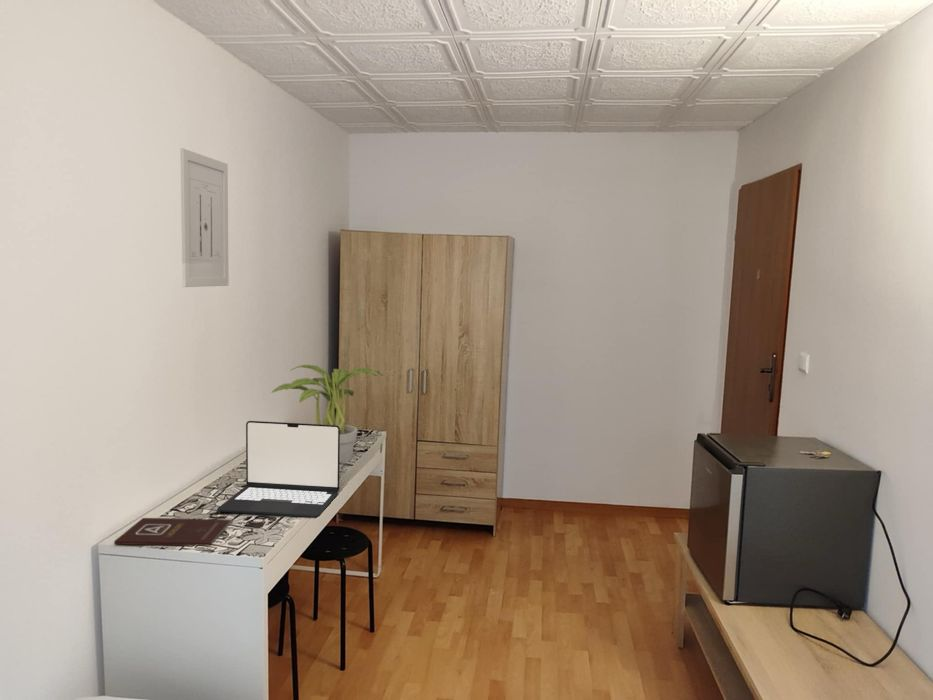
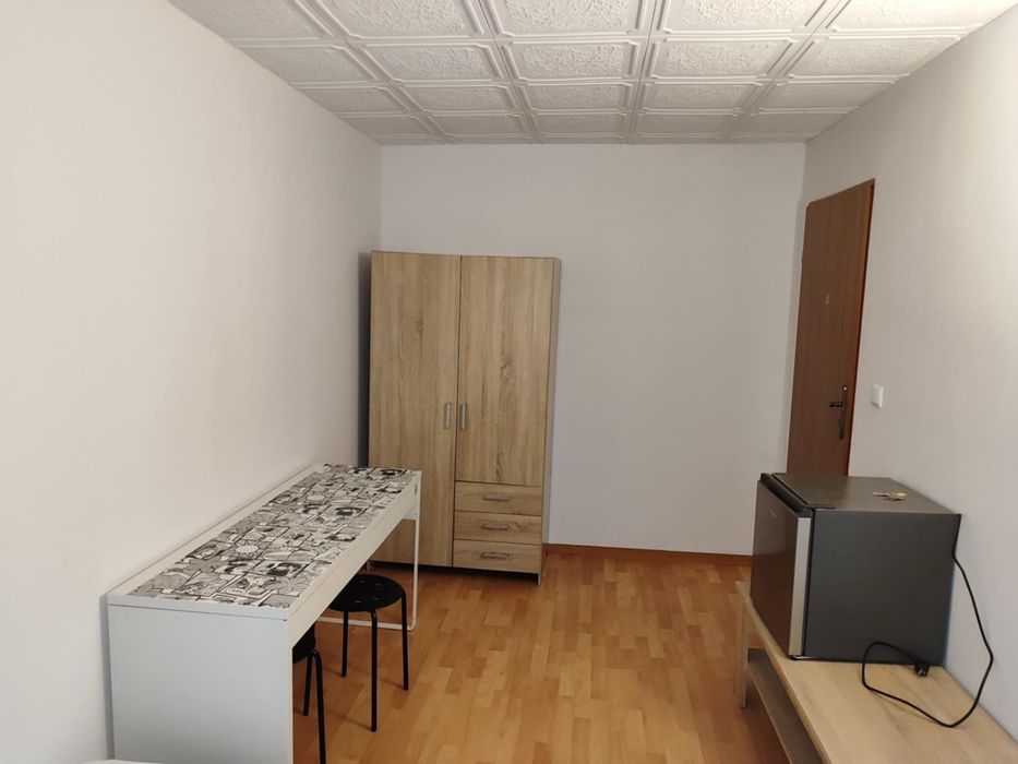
- potted plant (330, 412)
- wall art (206, 222)
- laptop (280, 467)
- book (175, 531)
